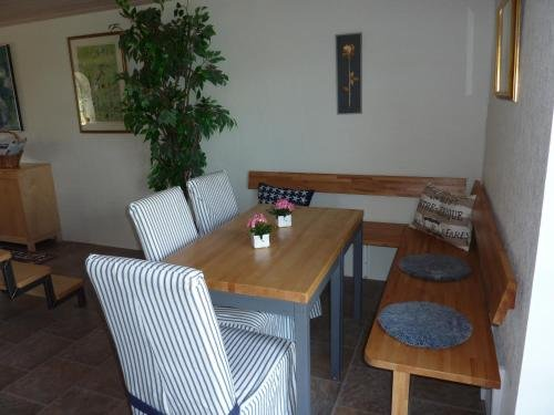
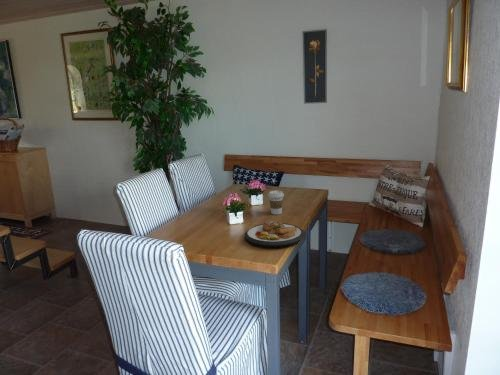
+ plate (274, 231)
+ coffee cup (276, 202)
